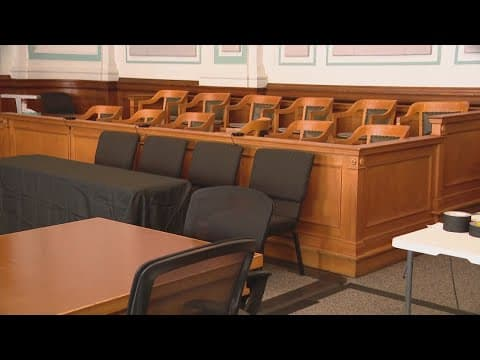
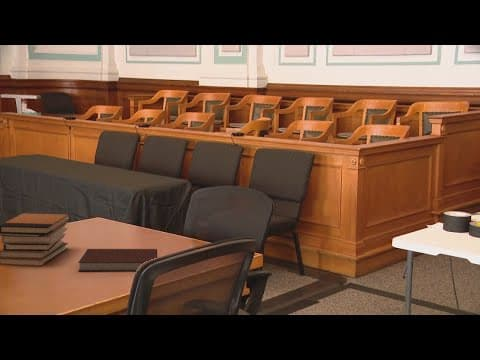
+ book stack (35, 237)
+ notebook (119, 259)
